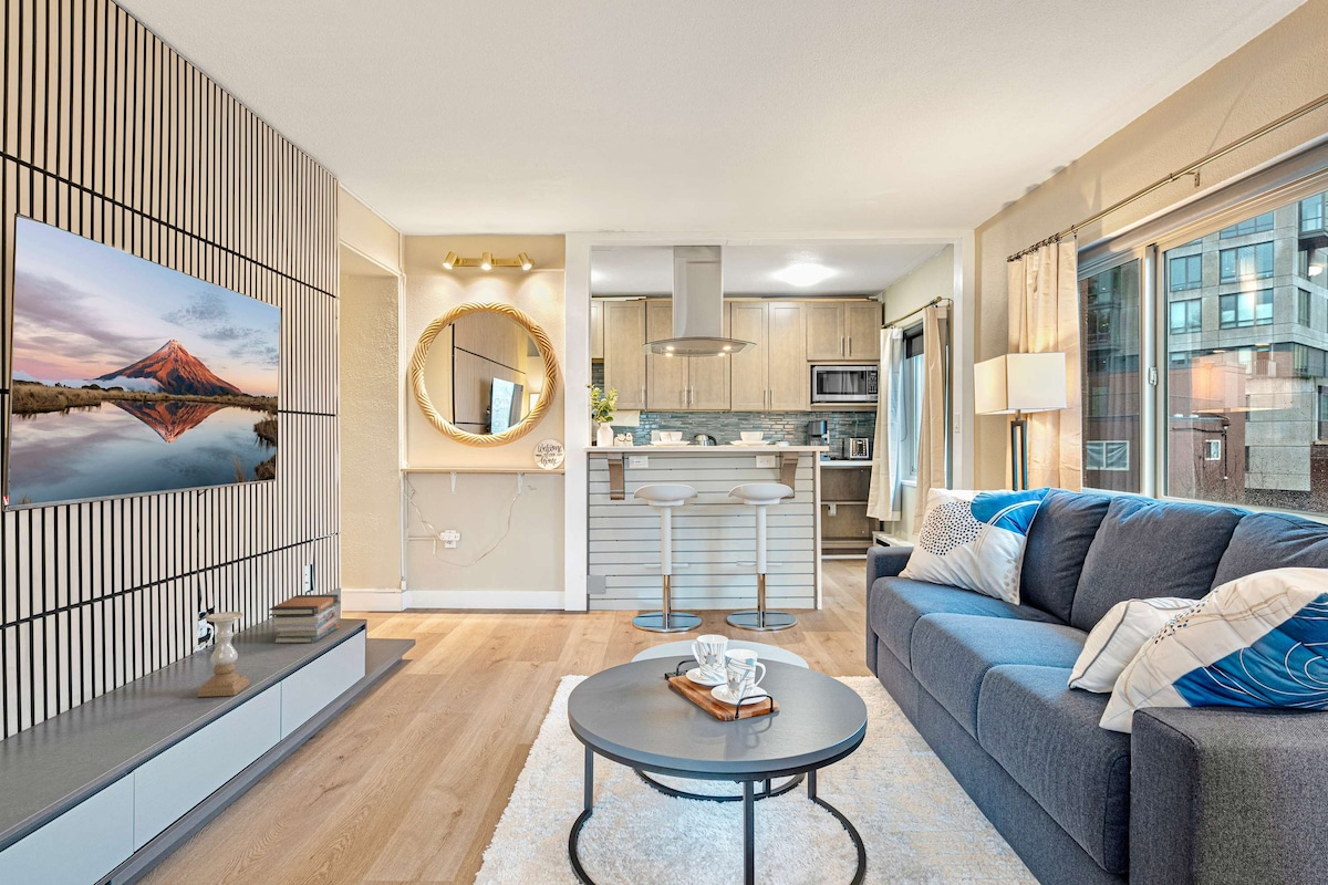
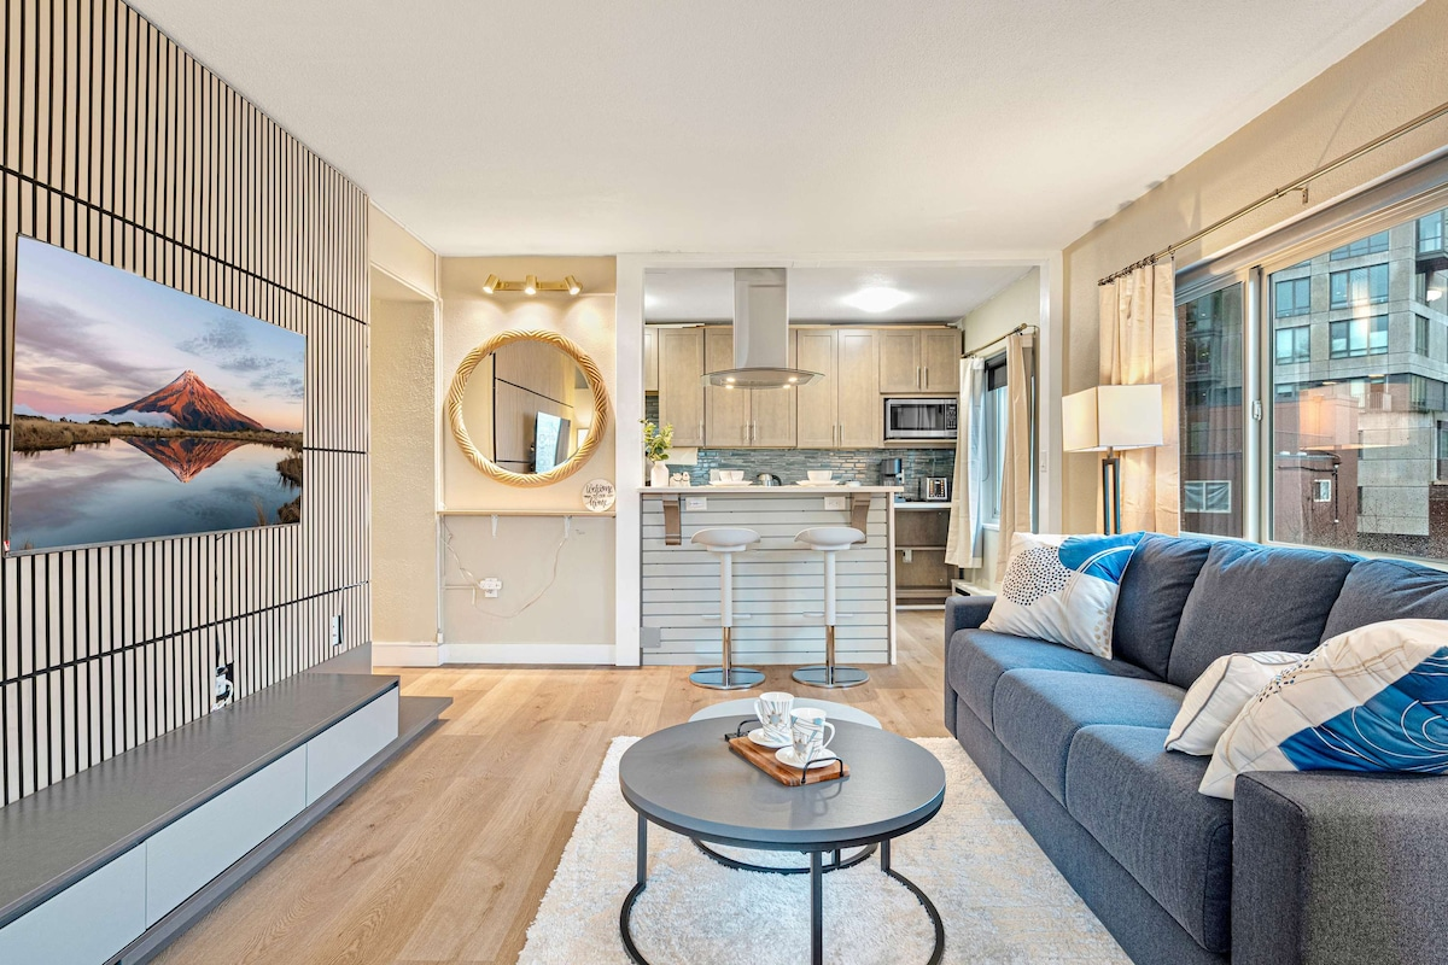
- book stack (305, 617)
- candle holder (224, 653)
